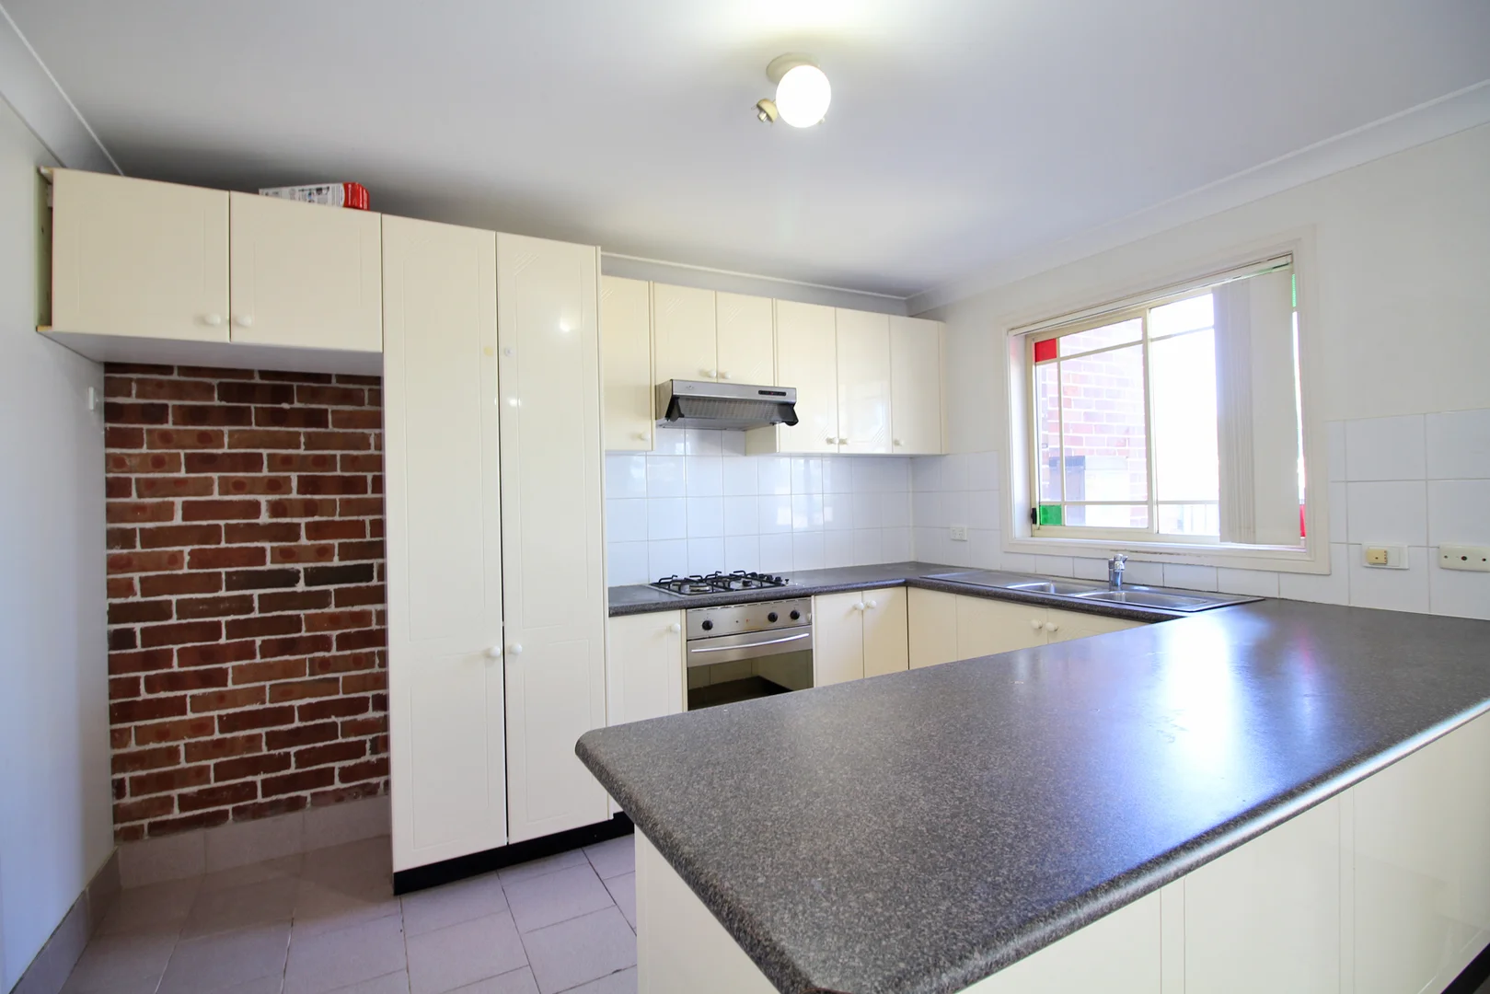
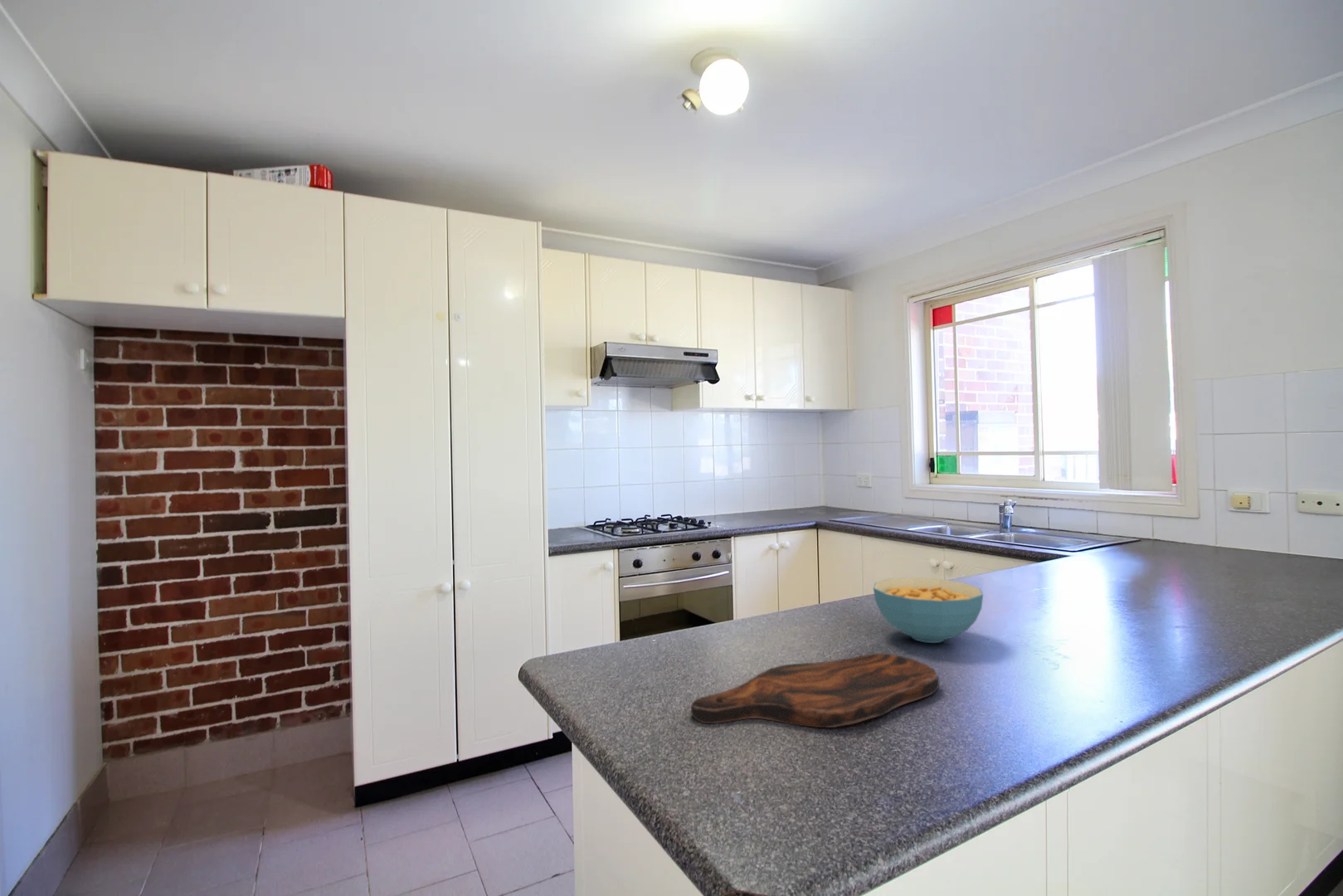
+ cutting board (823, 691)
+ cereal bowl (927, 613)
